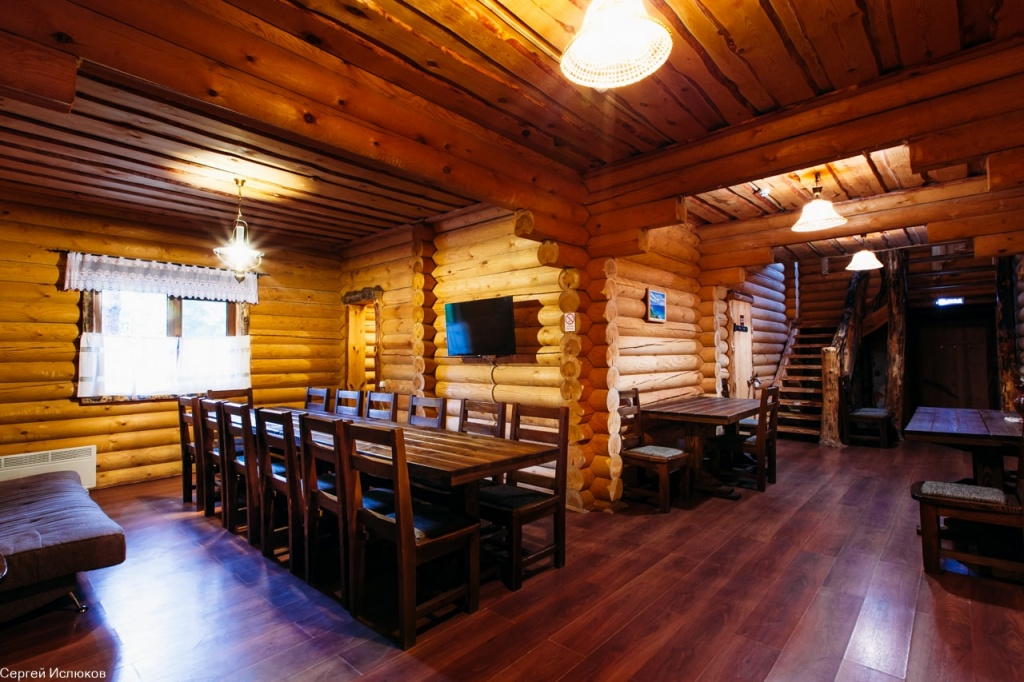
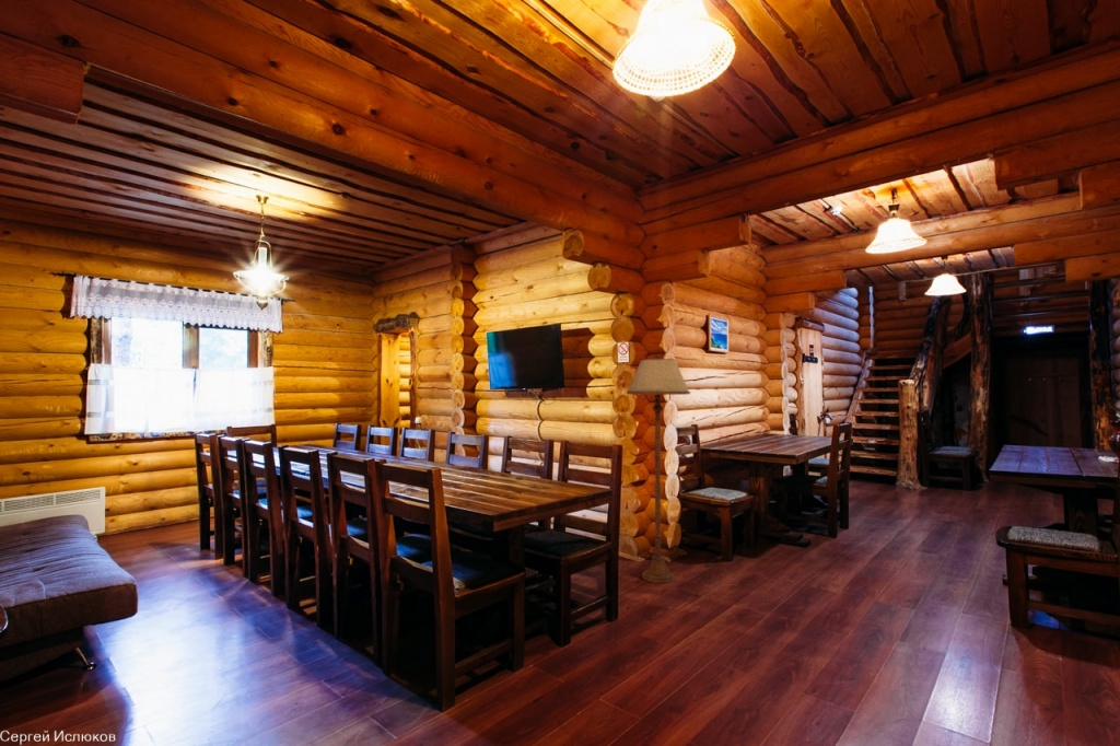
+ floor lamp (657, 465)
